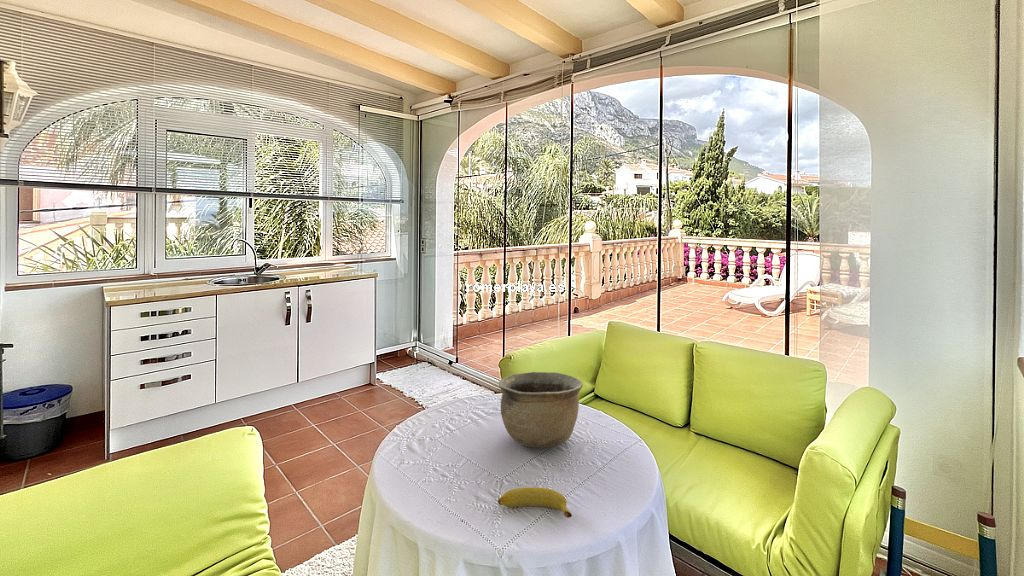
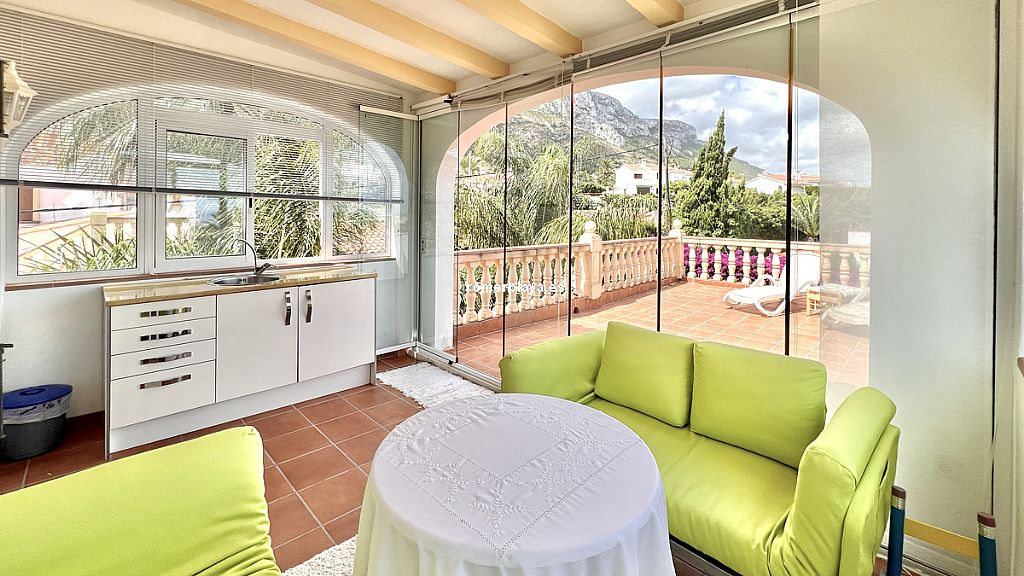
- bowl (539, 410)
- banana (533, 502)
